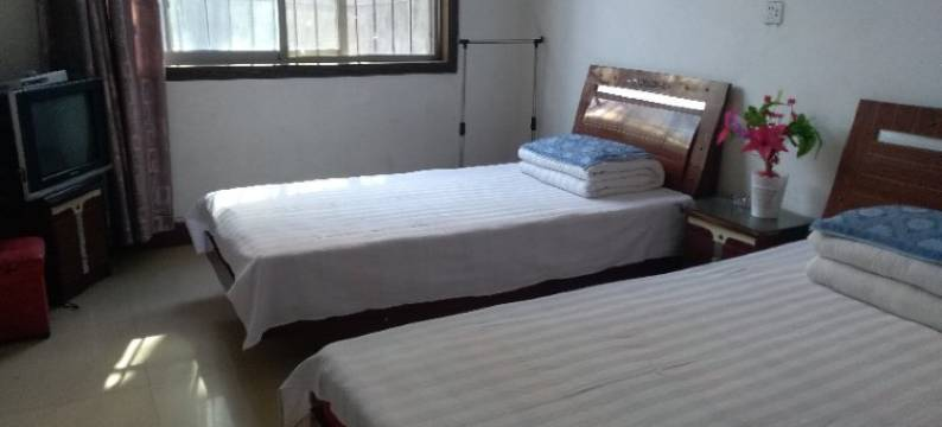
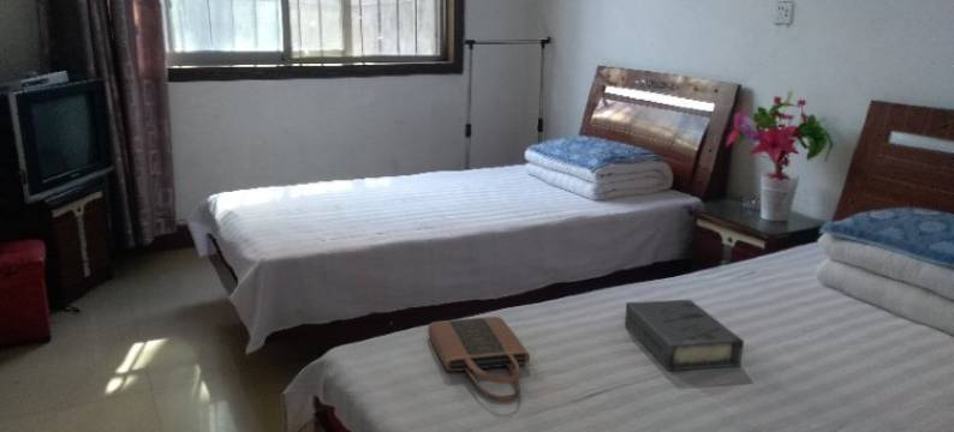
+ book (680, 331)
+ tote bag (483, 353)
